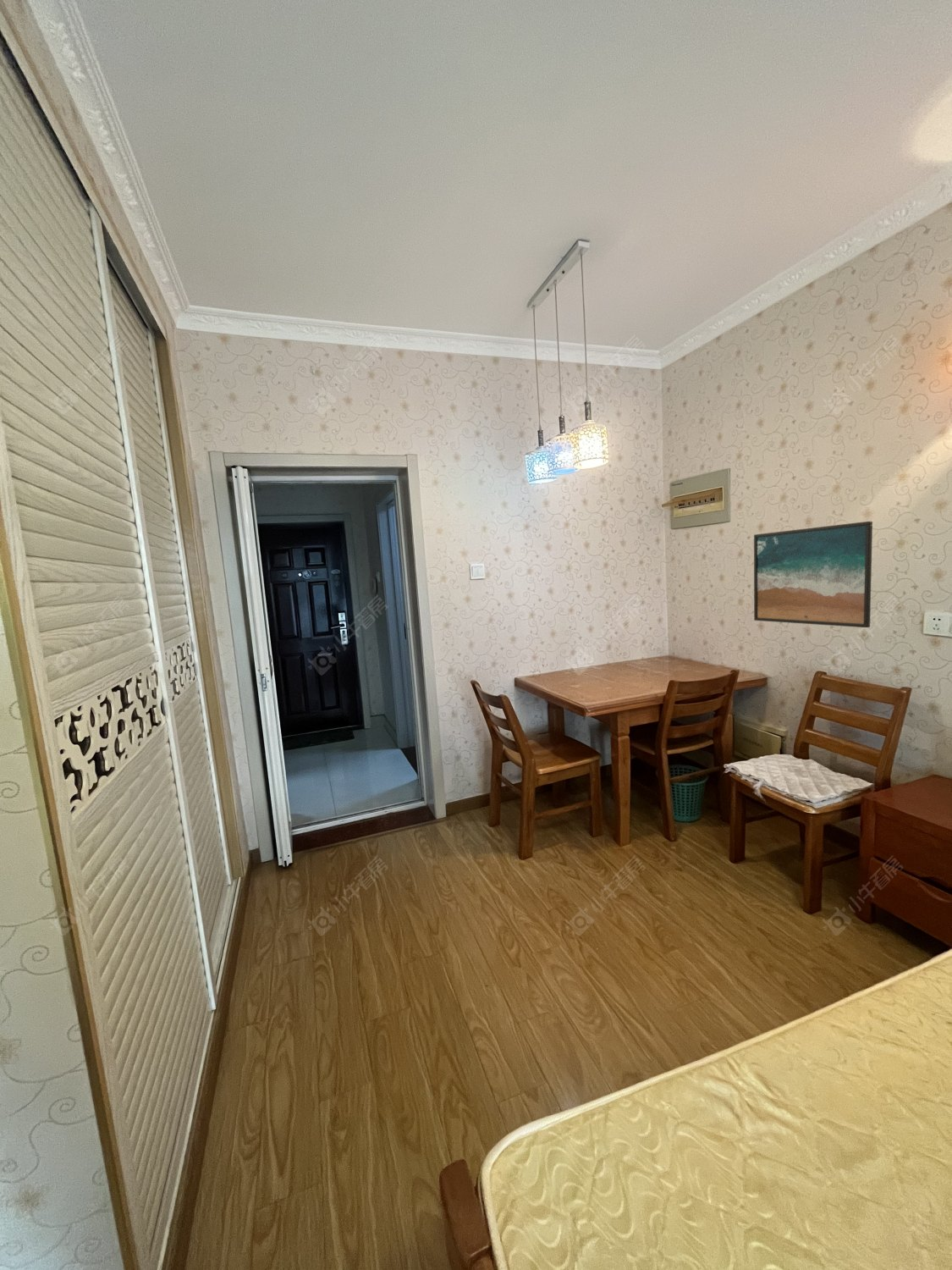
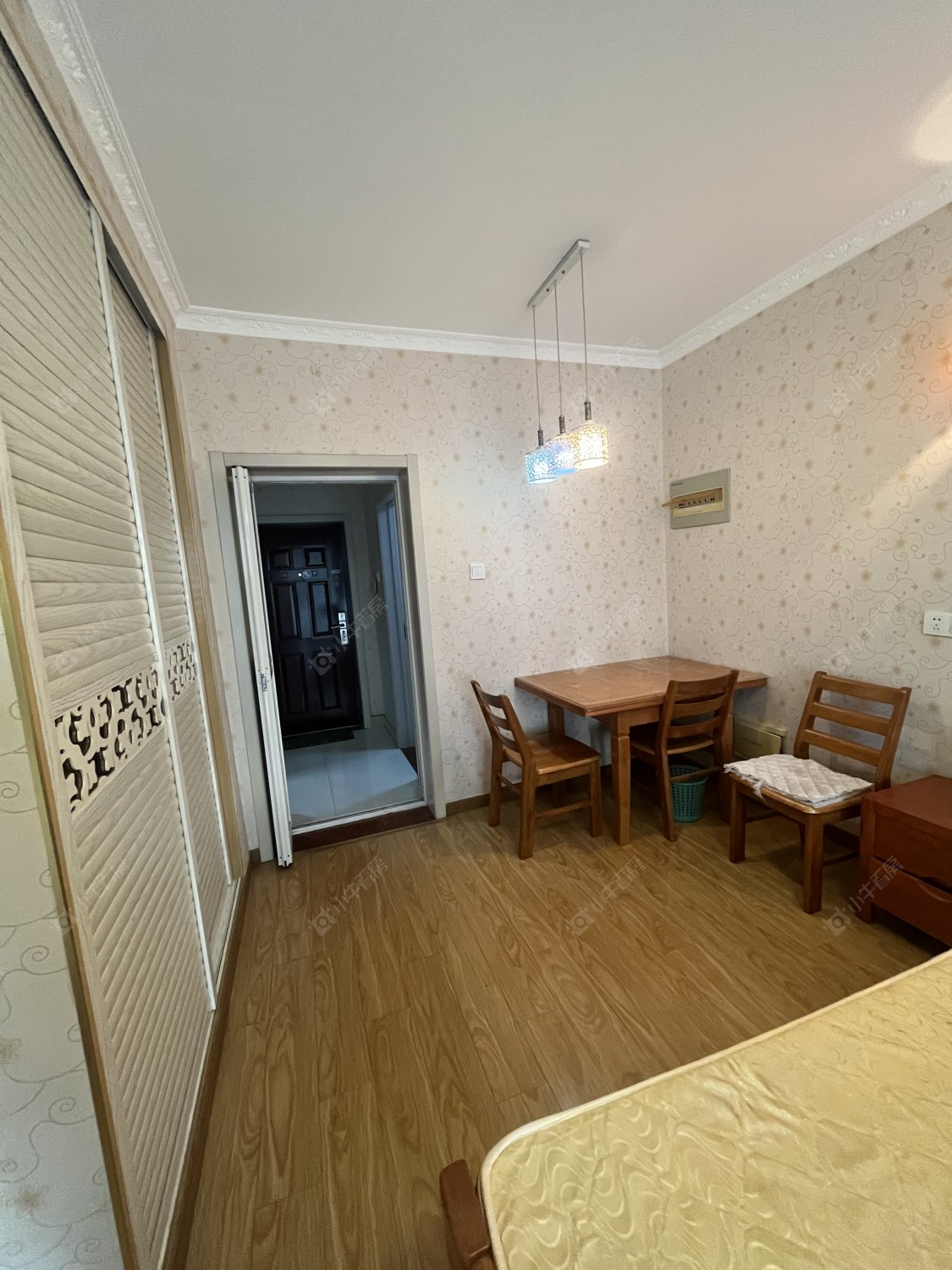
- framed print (806, 577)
